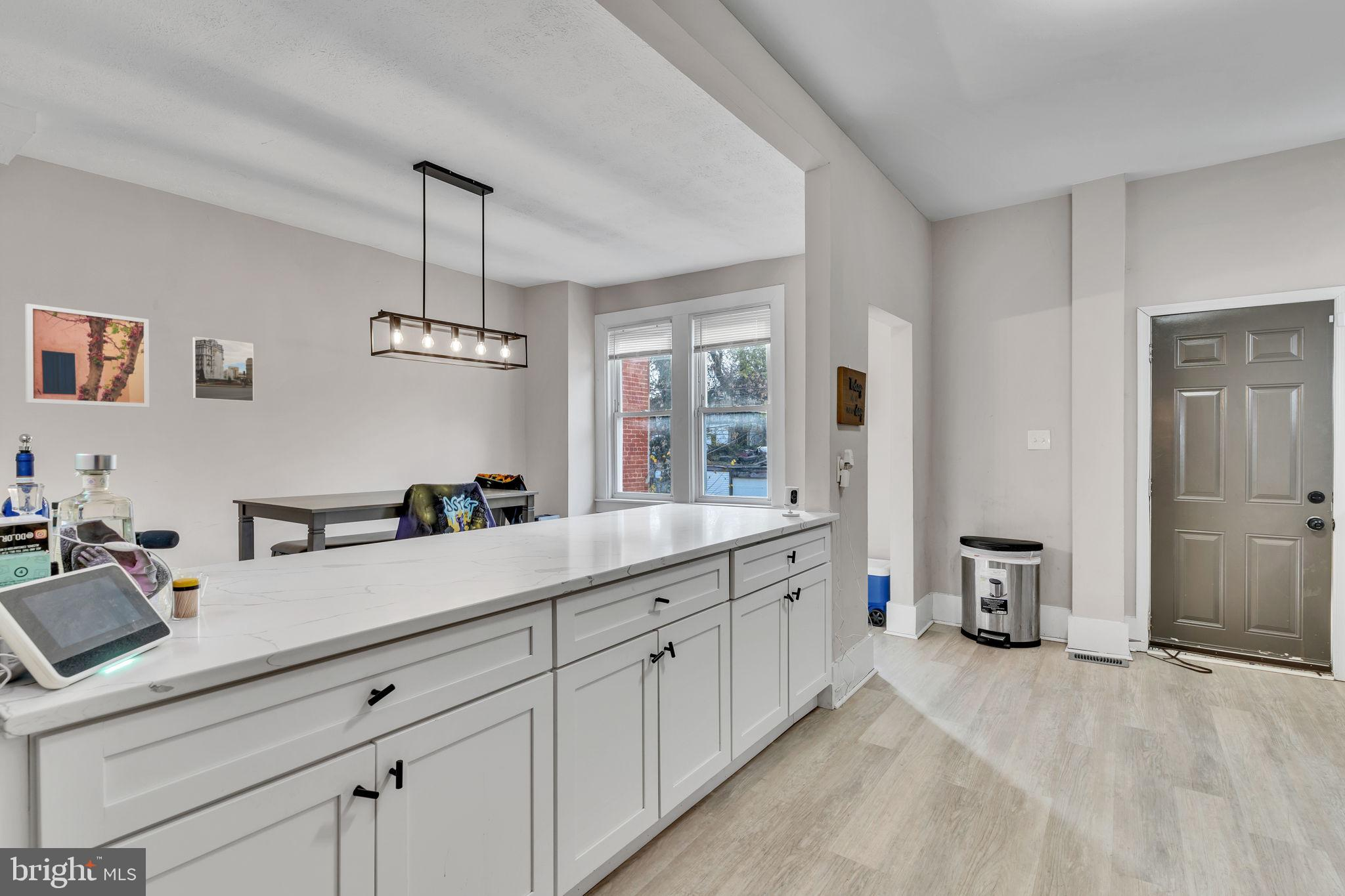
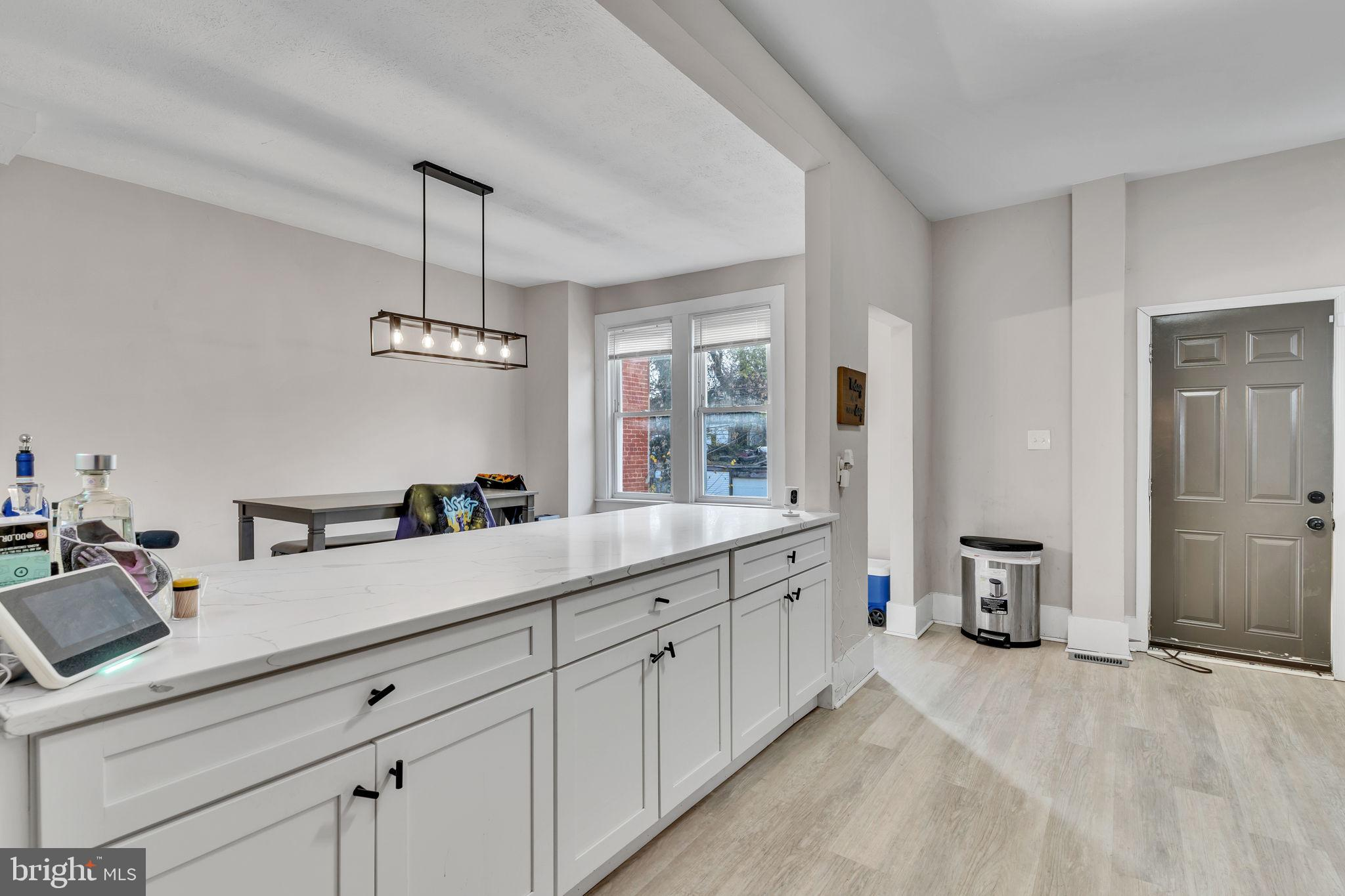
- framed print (224, 370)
- wall art (91, 358)
